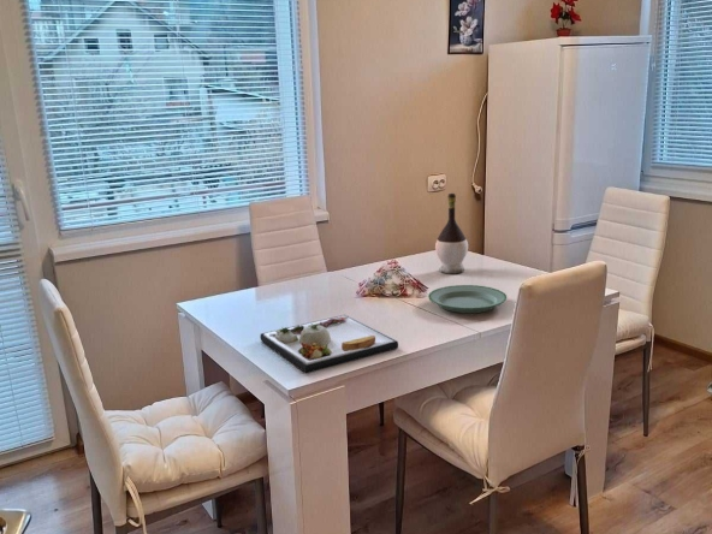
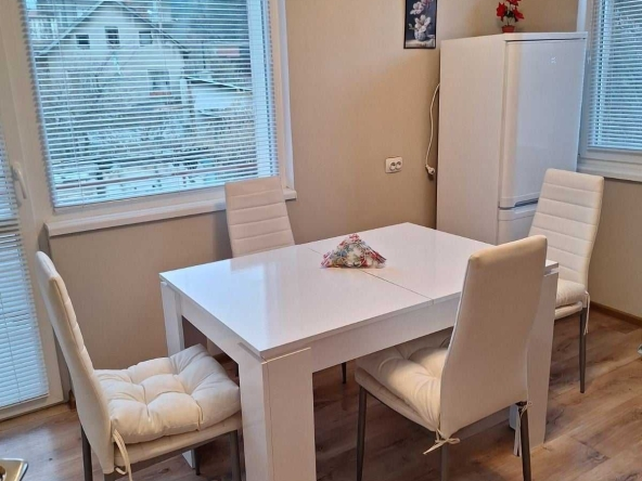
- dinner plate (326, 333)
- wine bottle (451, 232)
- plate (467, 299)
